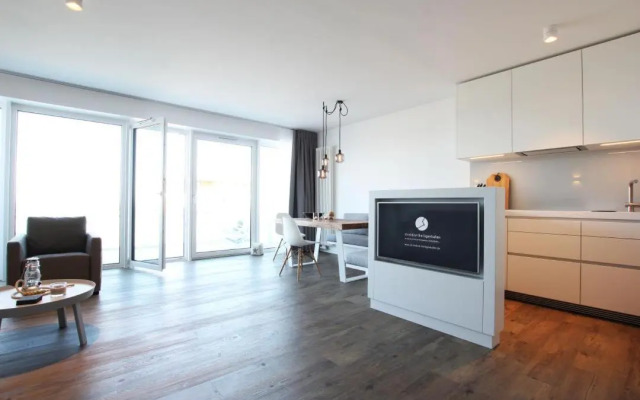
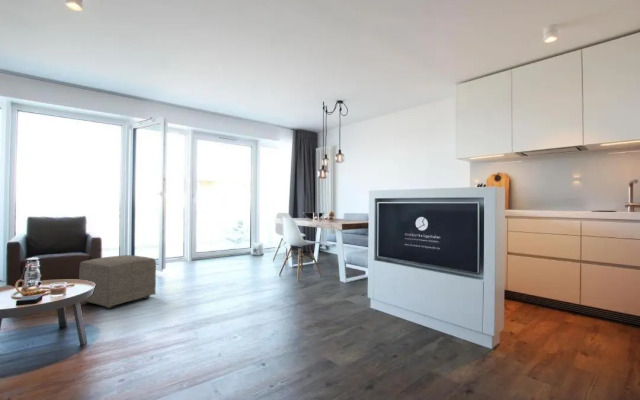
+ ottoman (118, 279)
